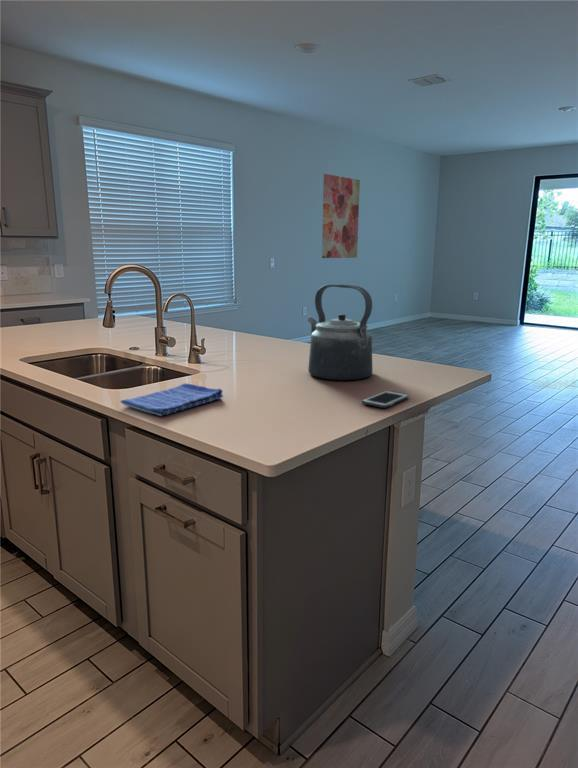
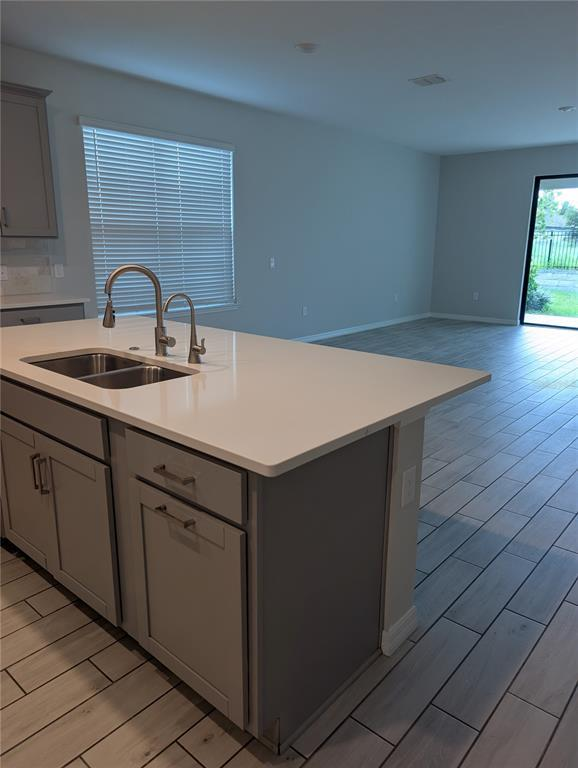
- wall art (341, 218)
- dish towel (174, 397)
- cell phone (385, 399)
- kettle (336, 329)
